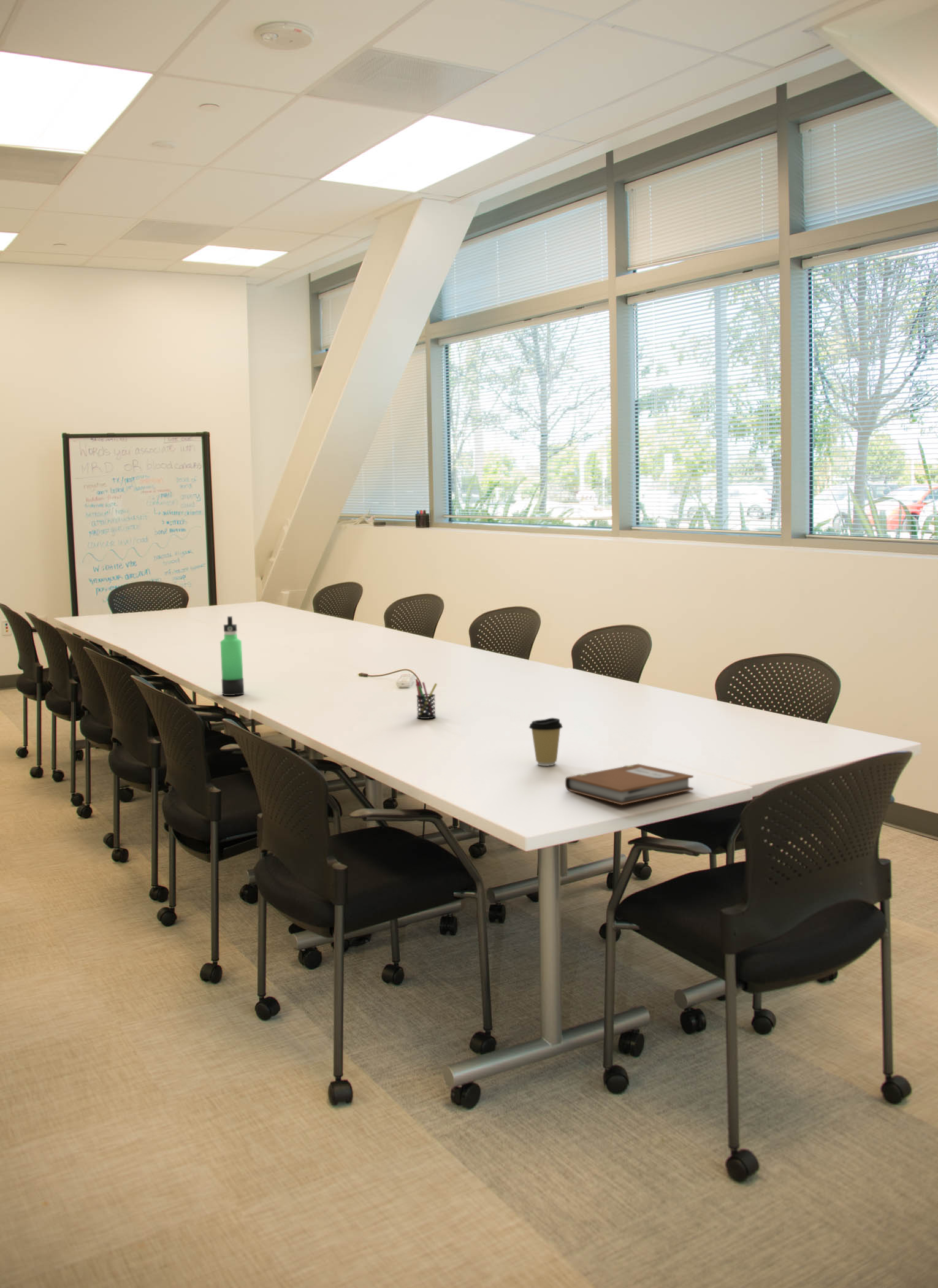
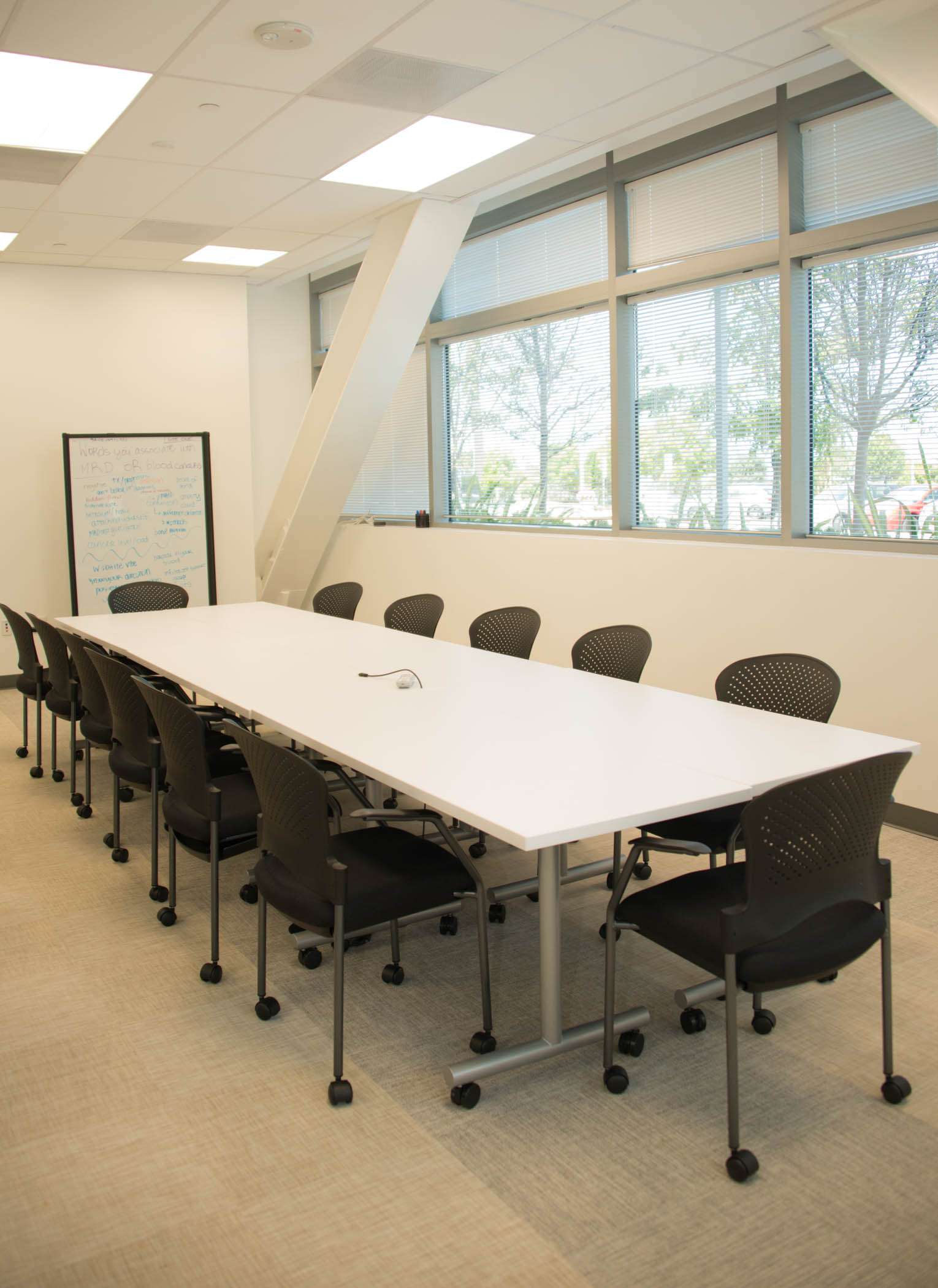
- pen holder (424, 698)
- notebook (630, 782)
- thermos bottle (231, 655)
- coffee cup (546, 742)
